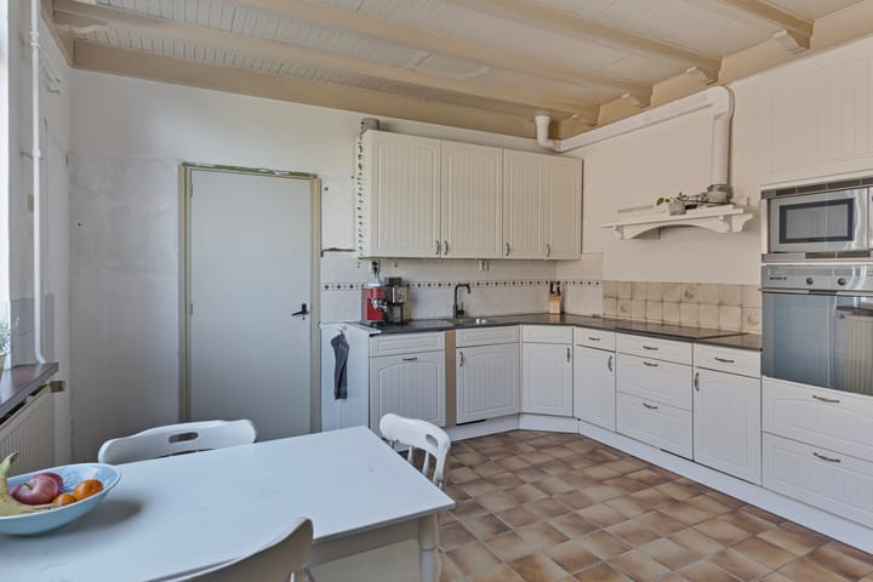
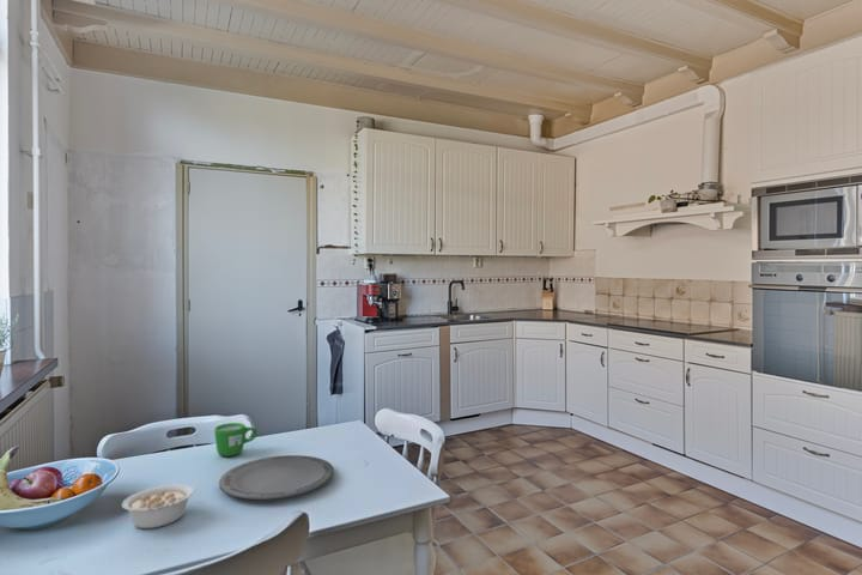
+ mug (236, 438)
+ plate (278, 477)
+ legume (162, 504)
